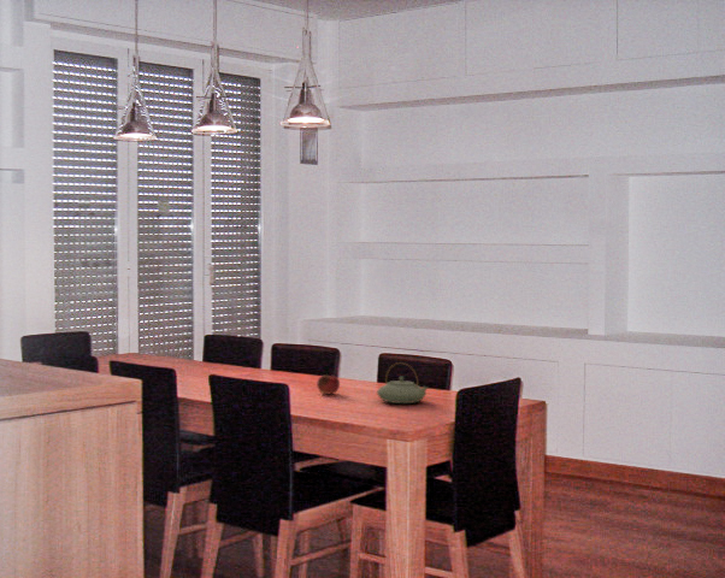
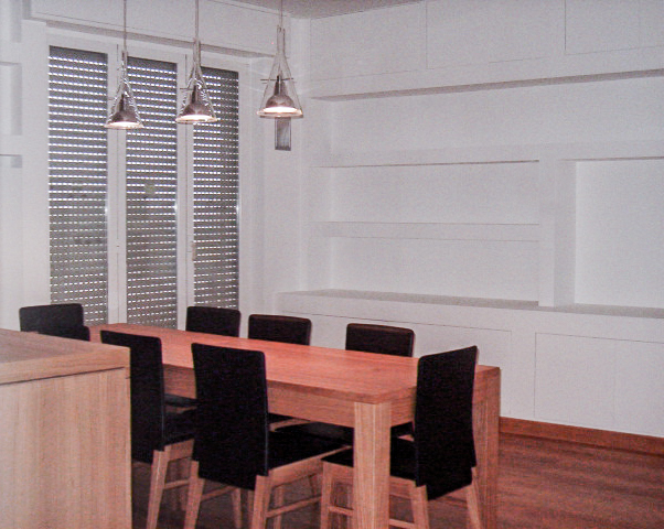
- teapot (403, 382)
- fruit (328, 383)
